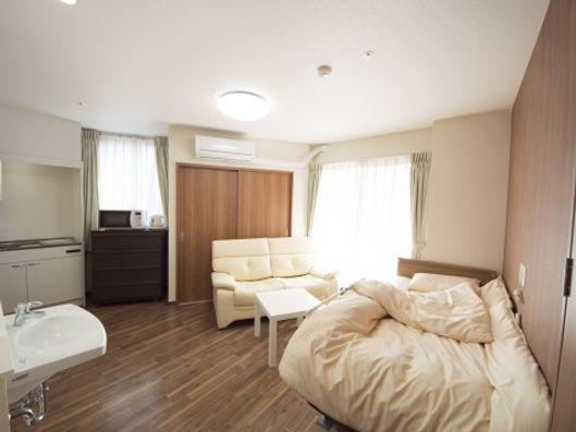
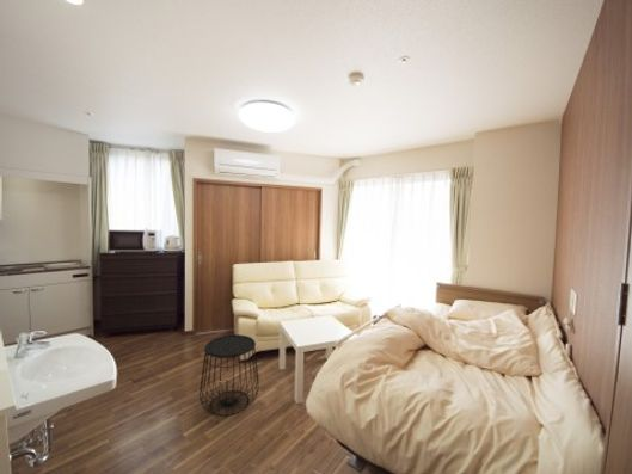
+ side table (233, 373)
